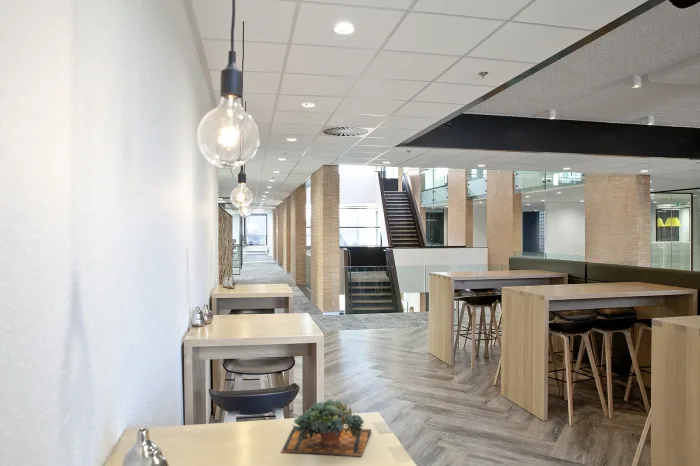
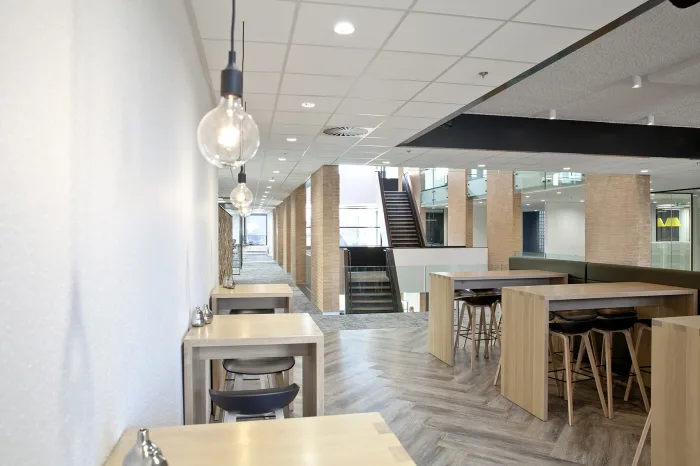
- succulent plant (327, 419)
